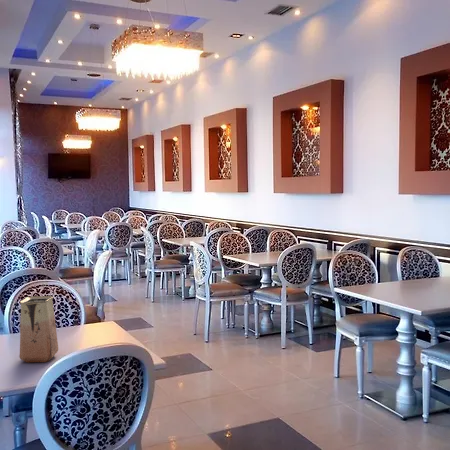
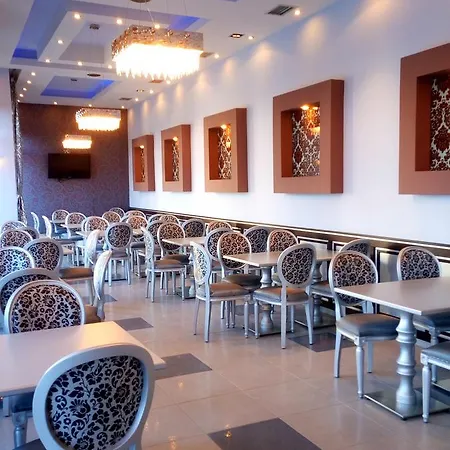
- vase (39, 327)
